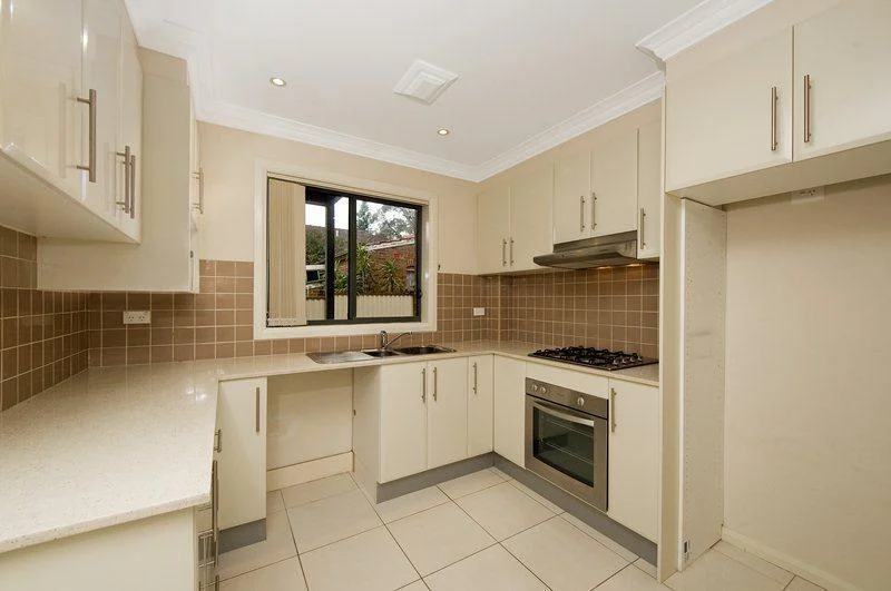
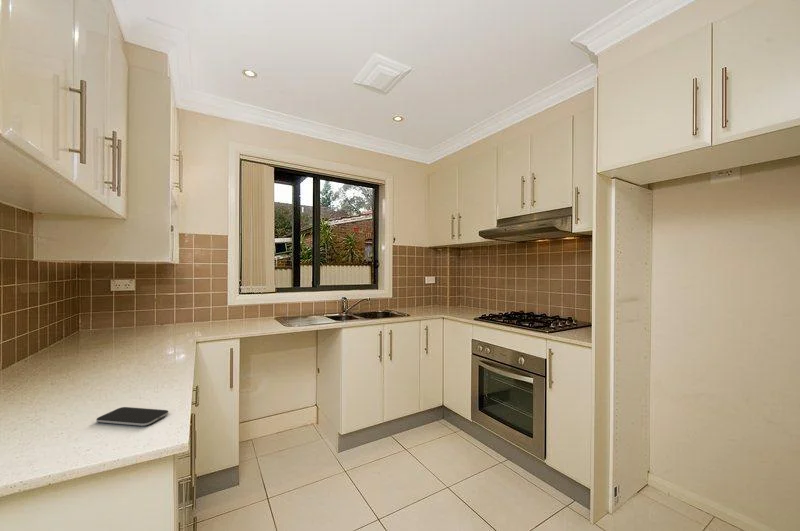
+ smartphone (133, 415)
